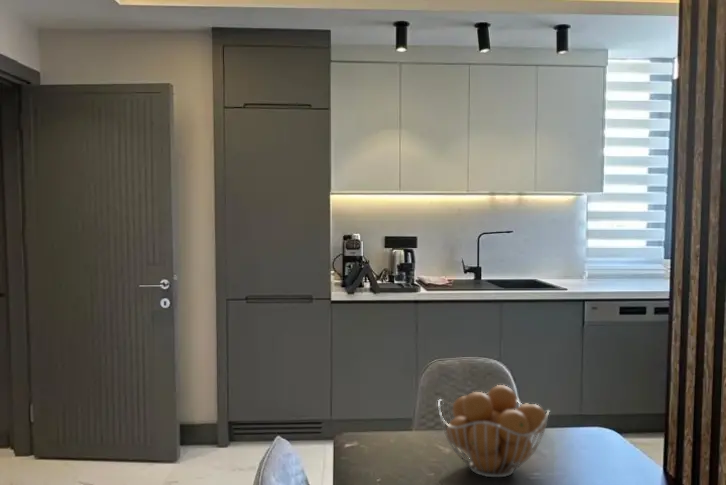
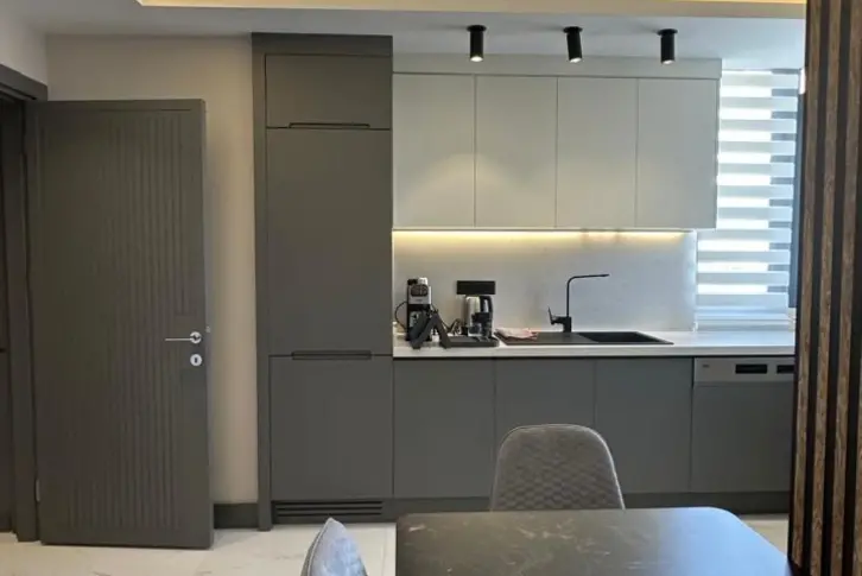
- fruit basket (492, 429)
